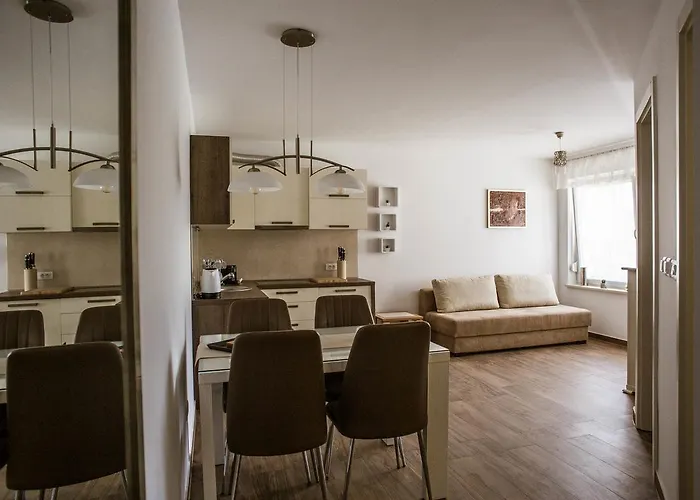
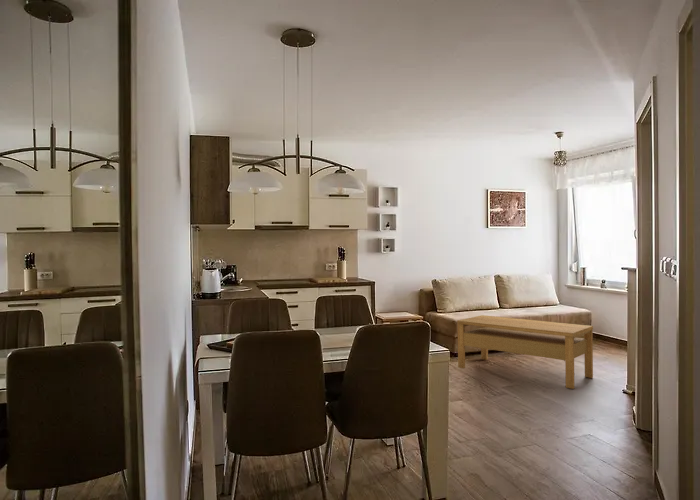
+ coffee table (522, 347)
